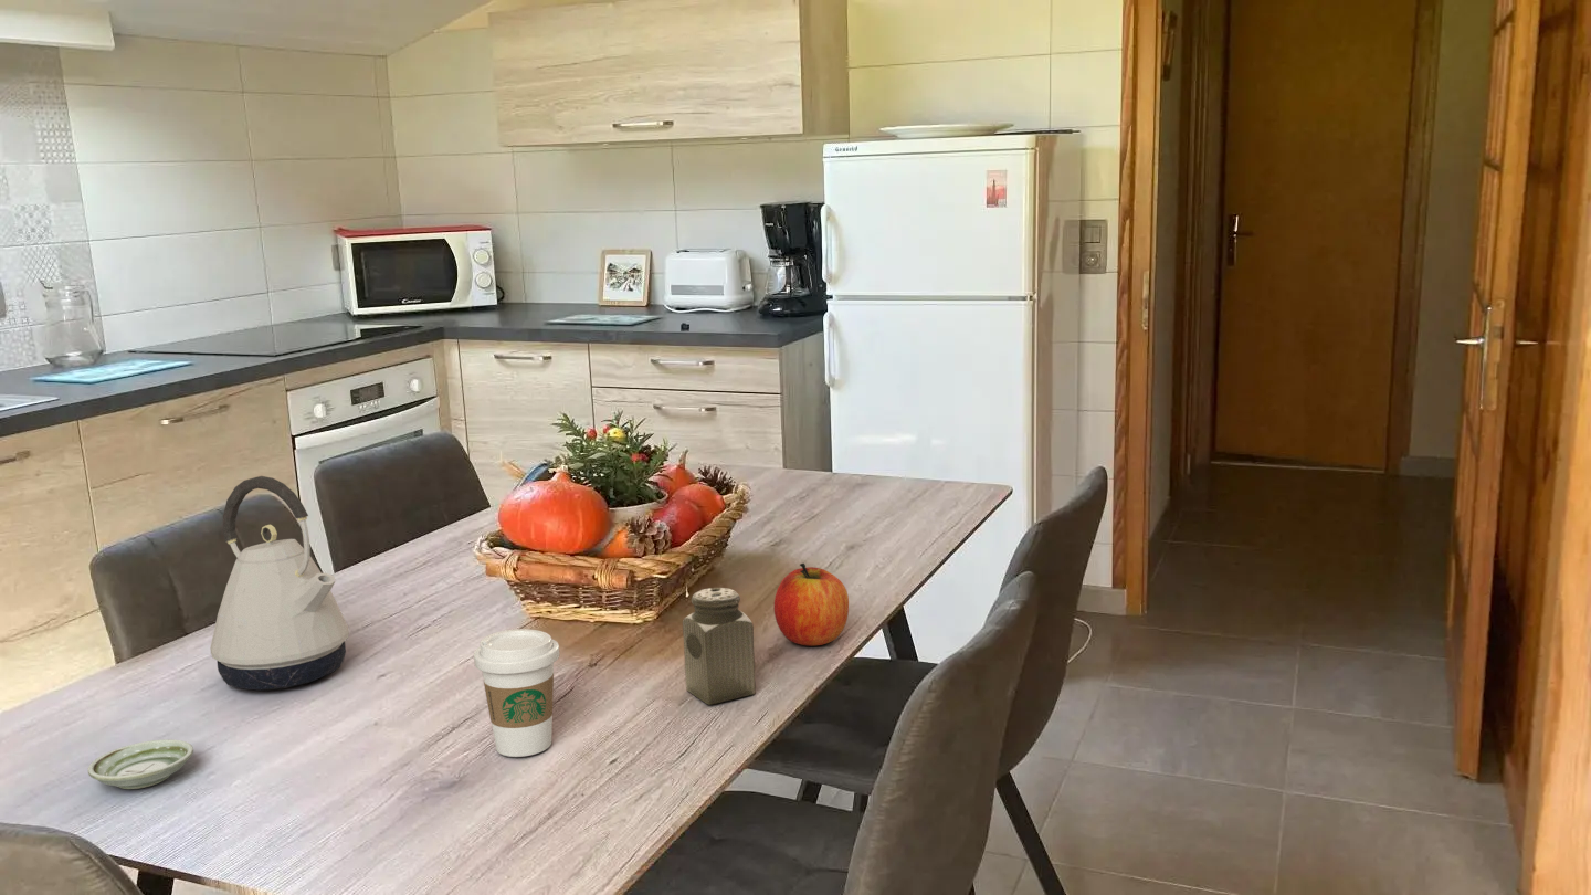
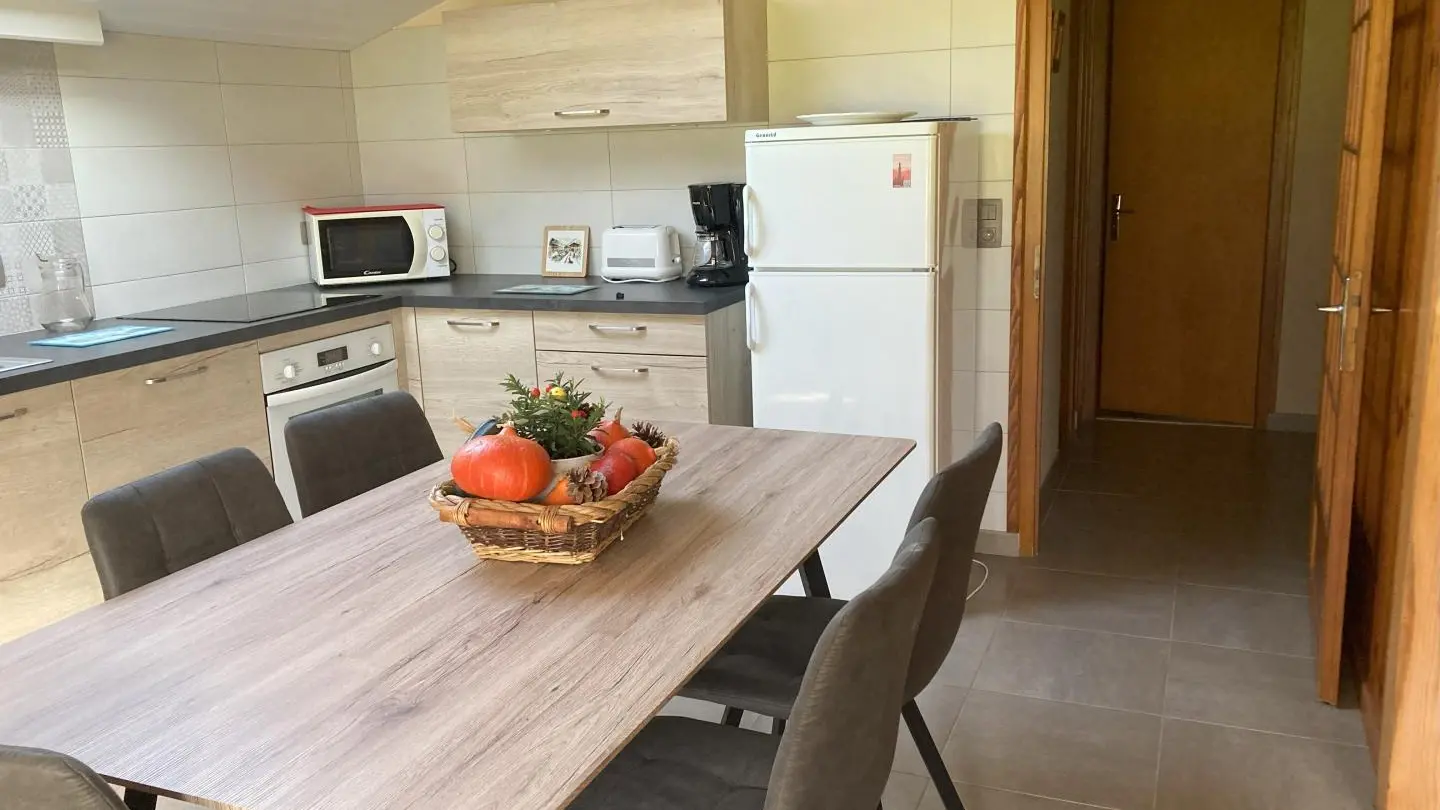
- kettle (276, 577)
- saucer (143, 767)
- salt shaker (718, 641)
- apple (811, 602)
- coffee cup (519, 692)
